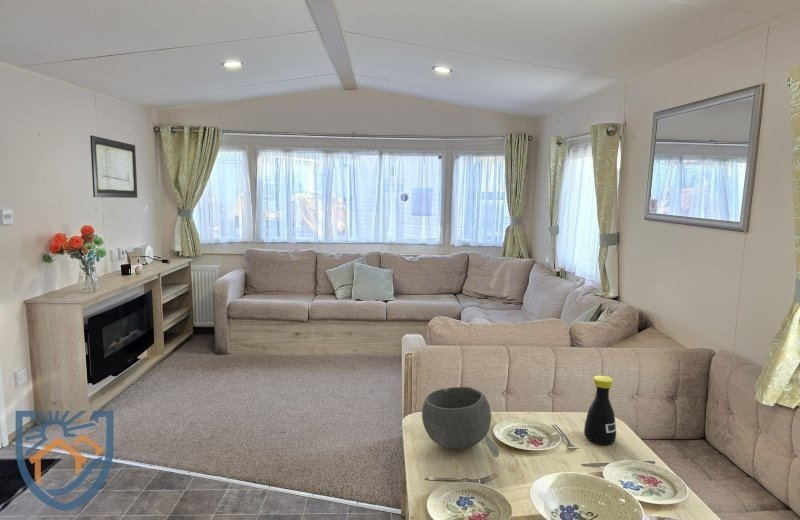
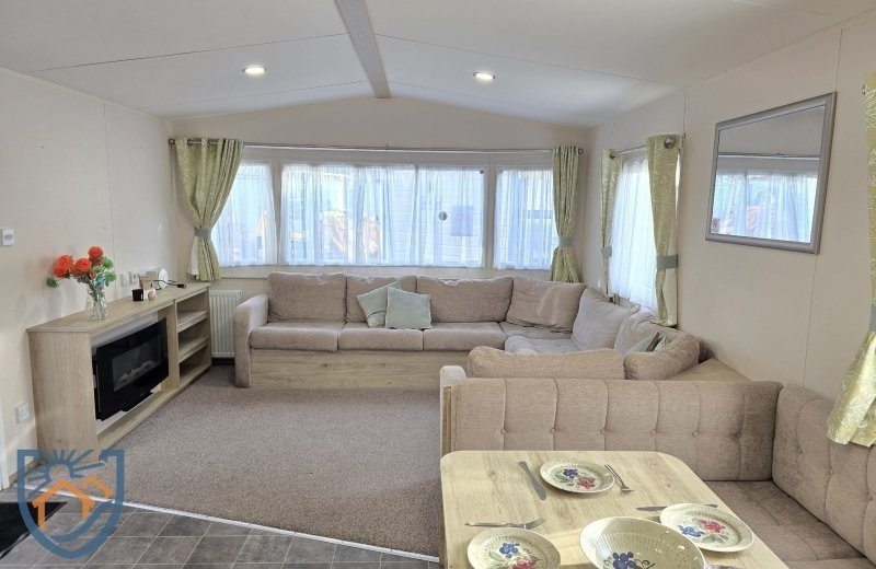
- wall art (115, 169)
- bowl (456, 418)
- bottle (601, 408)
